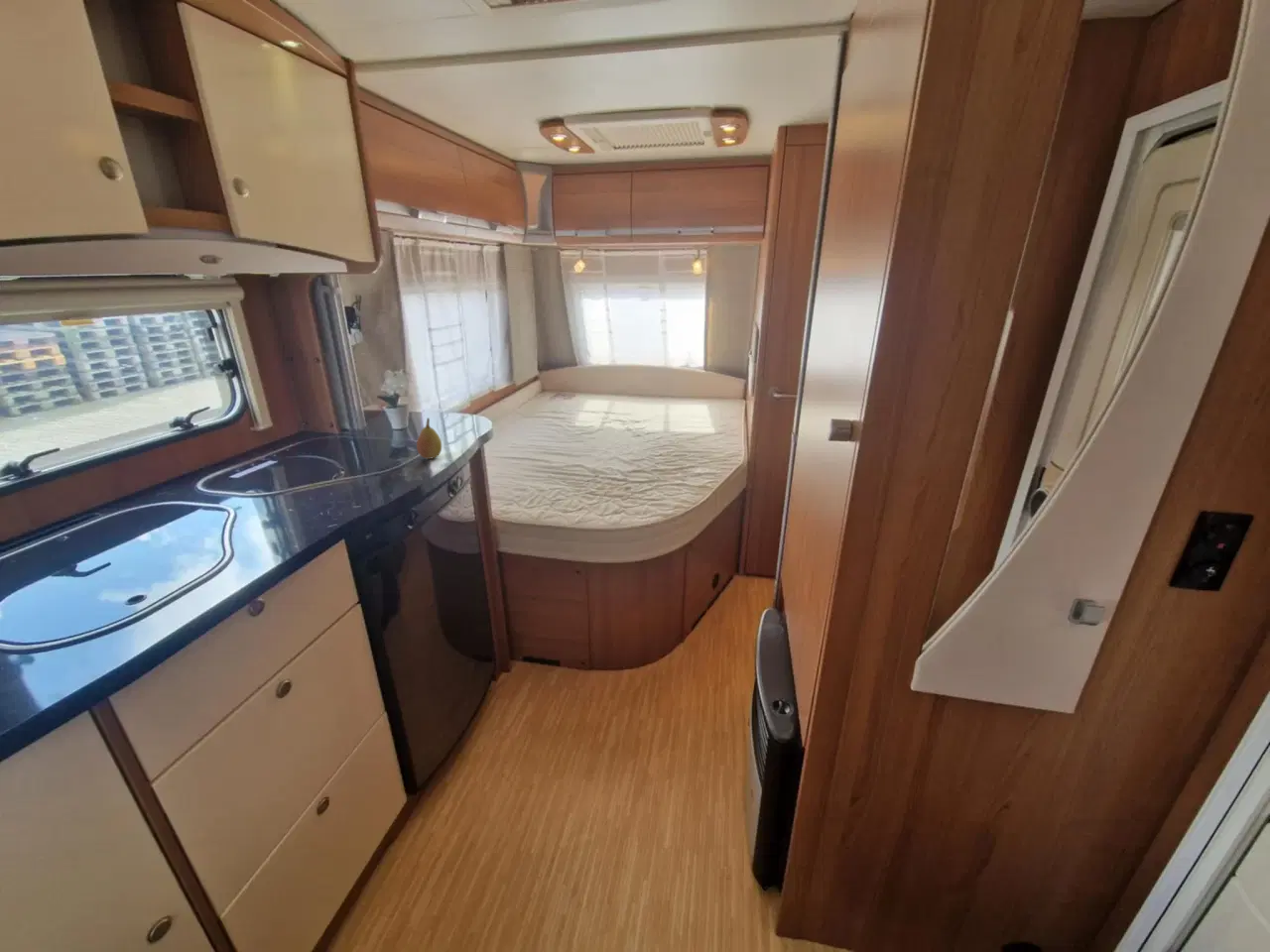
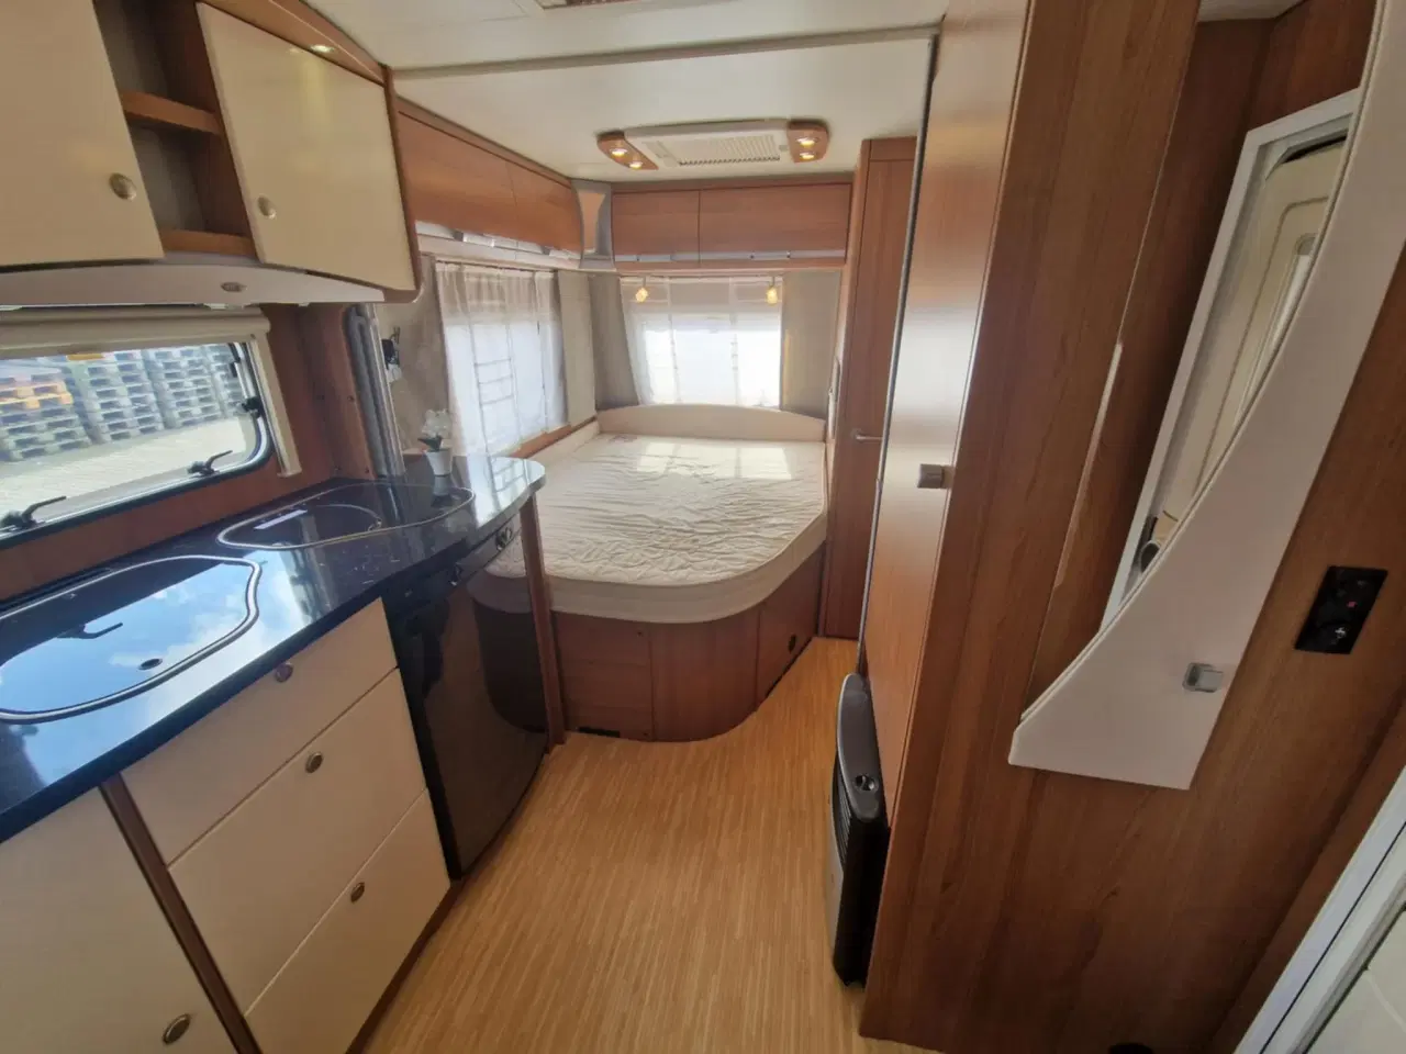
- fruit (428, 437)
